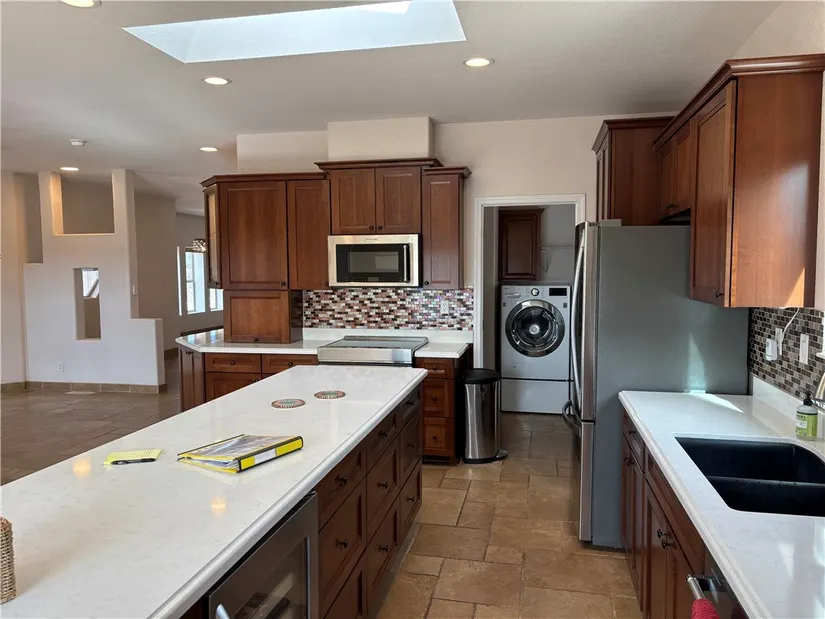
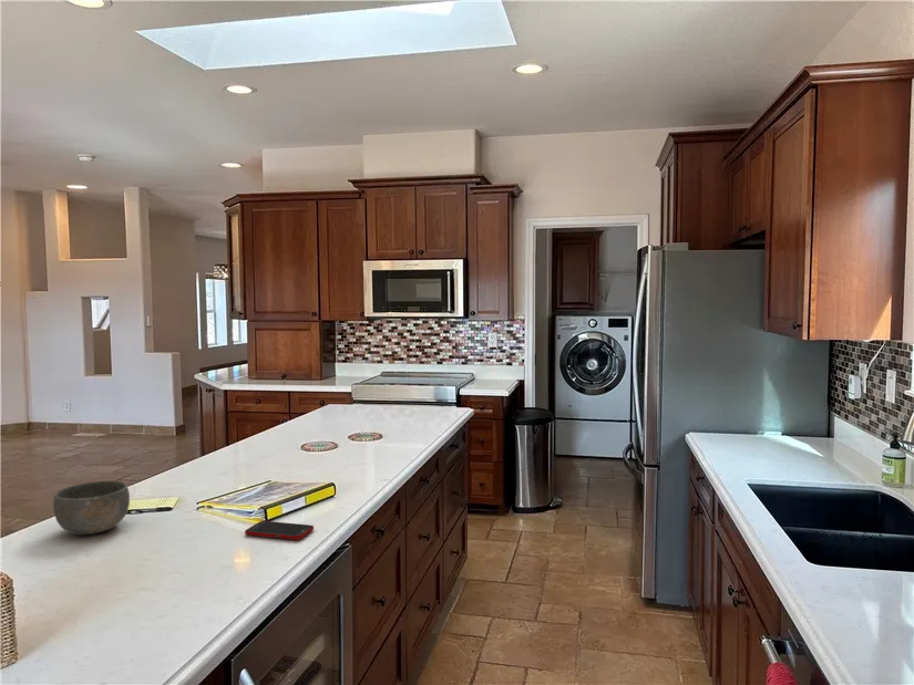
+ cell phone (279, 530)
+ bowl (92, 509)
